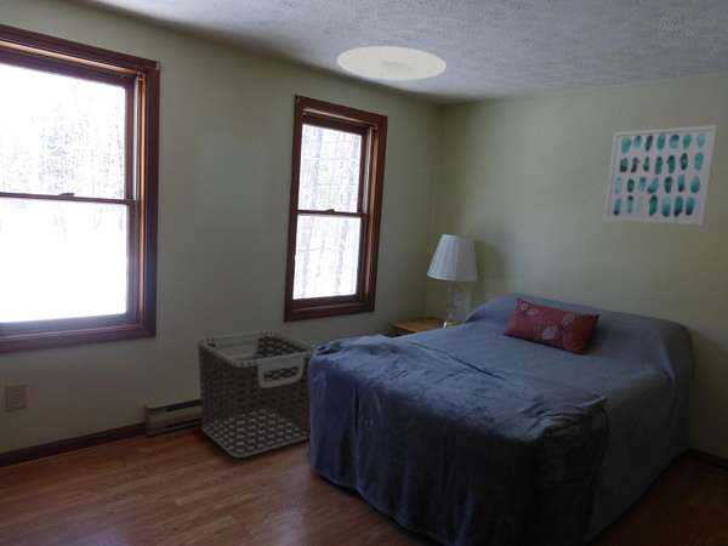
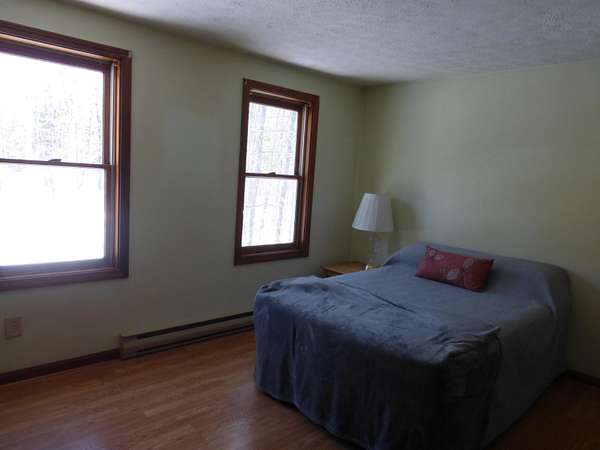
- clothes hamper (256, 388)
- ceiling light (391, 58)
- wall art (655, 176)
